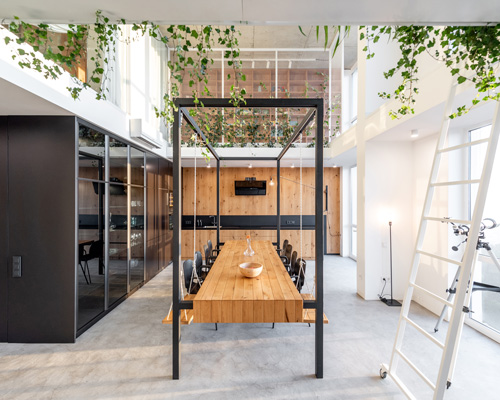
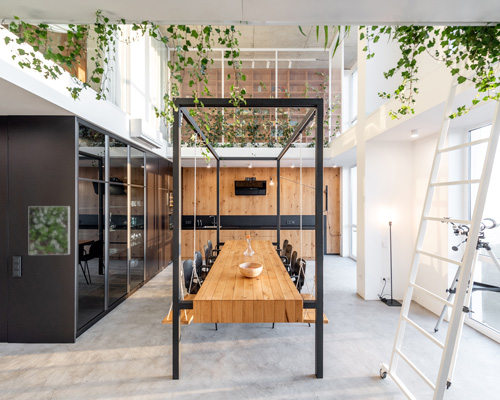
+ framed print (49, 230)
